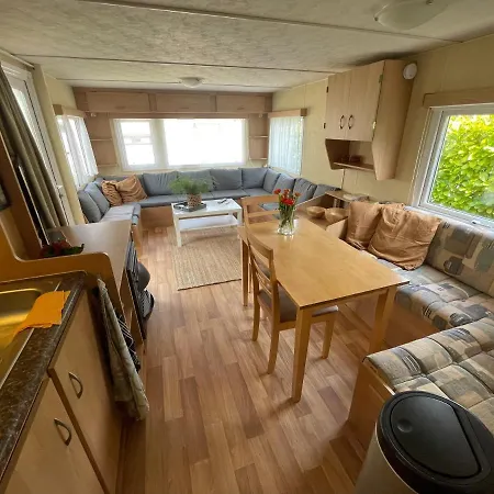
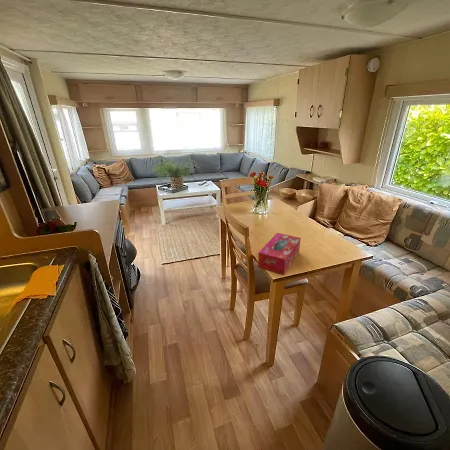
+ tissue box (280, 252)
